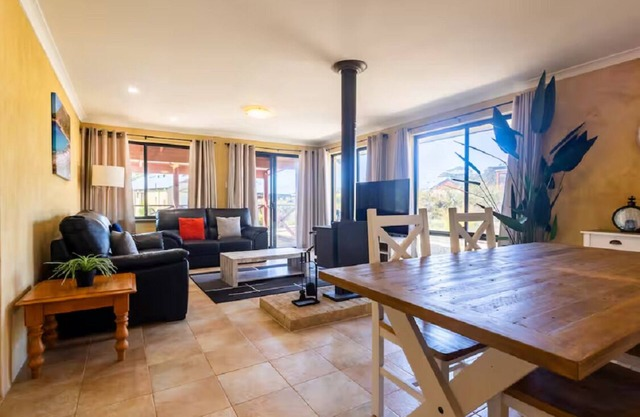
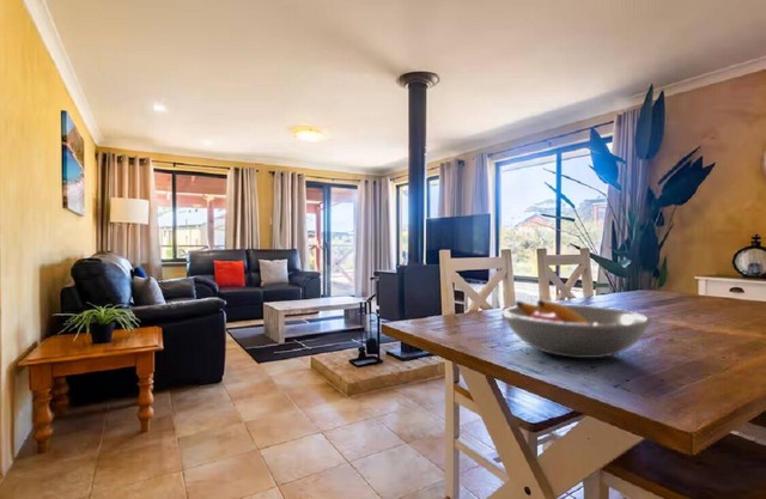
+ fruit bowl (571, 327)
